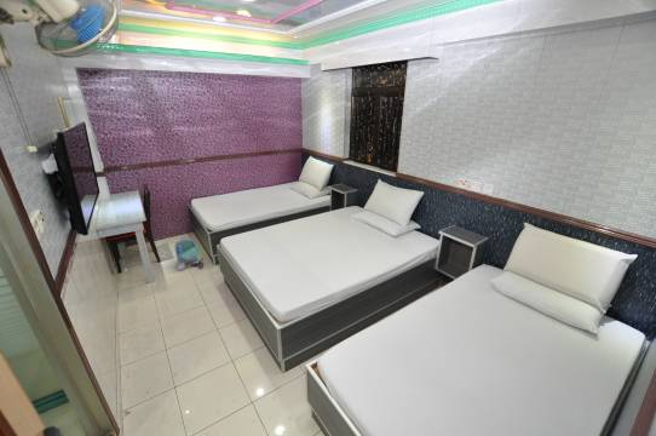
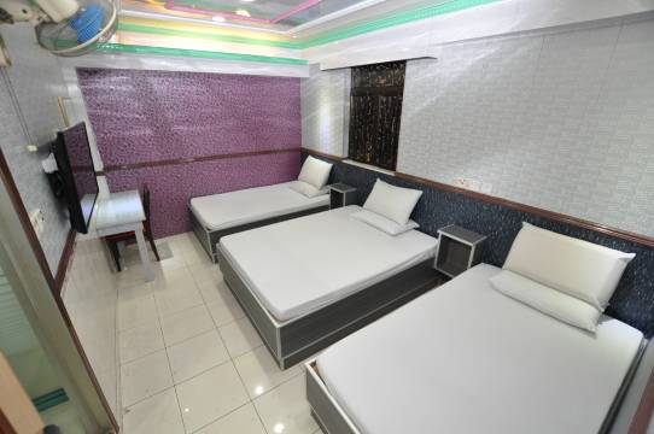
- backpack (188, 251)
